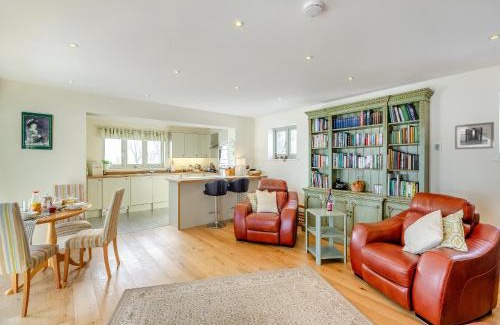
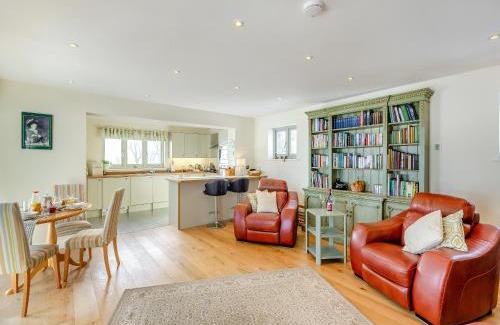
- wall art (473, 136)
